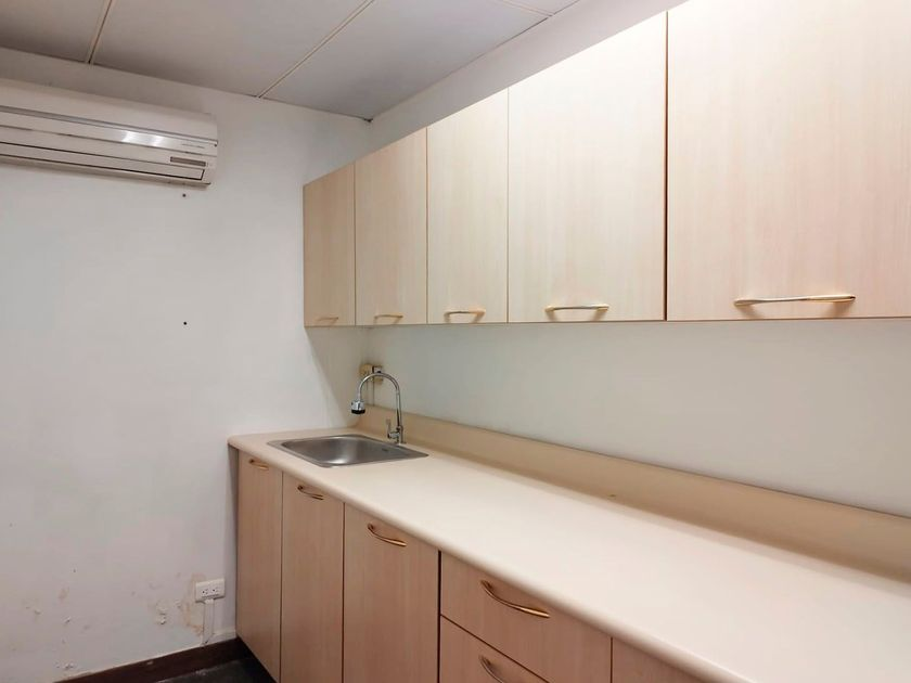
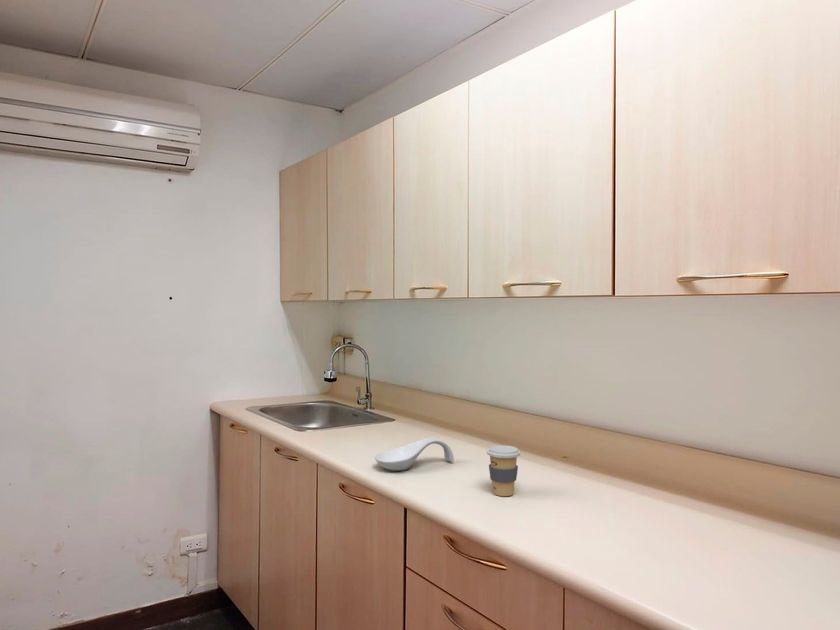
+ spoon rest (414, 453)
+ coffee cup (503, 470)
